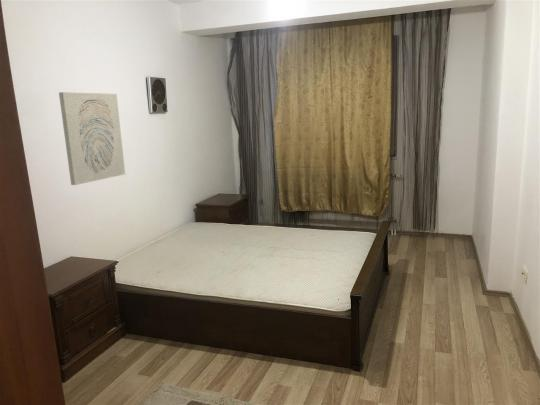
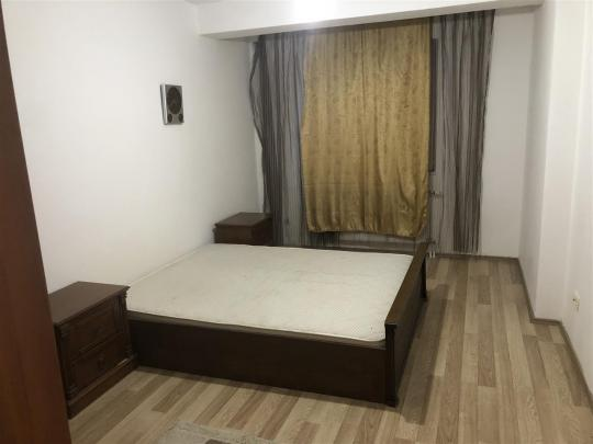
- wall art (95, 137)
